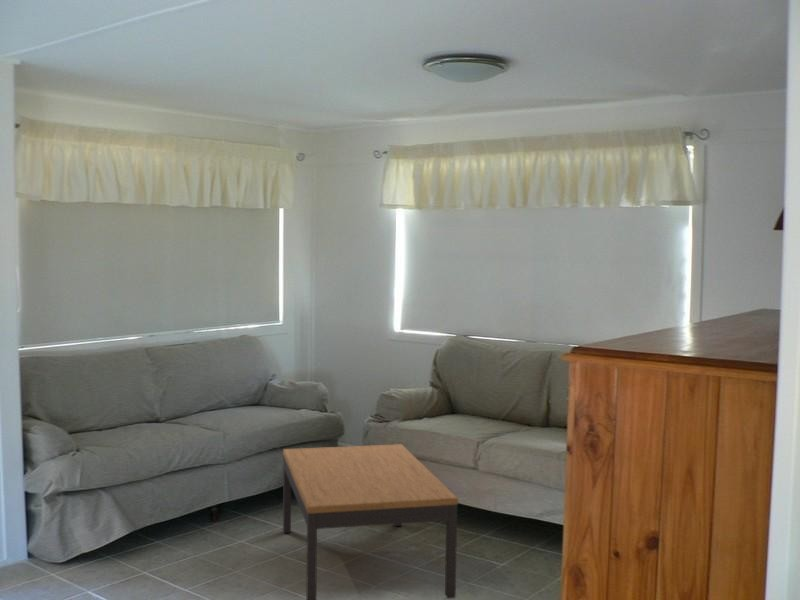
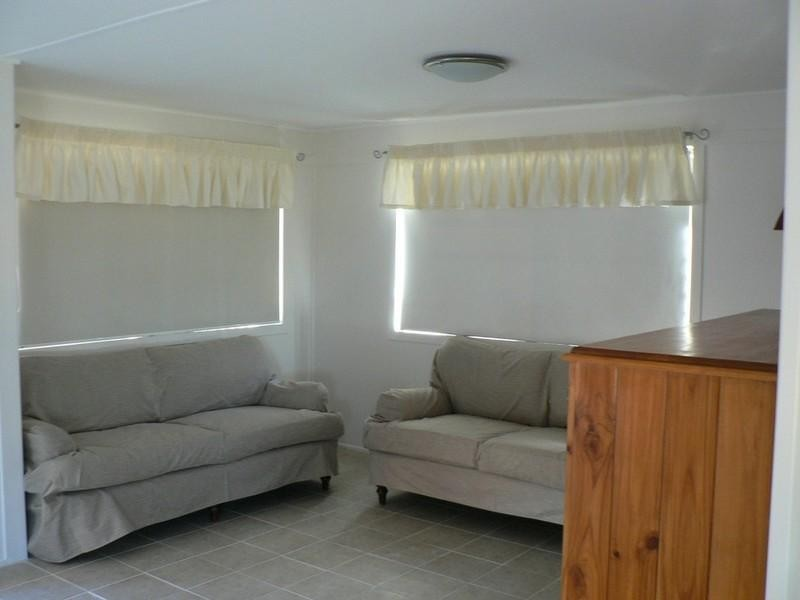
- coffee table (361, 516)
